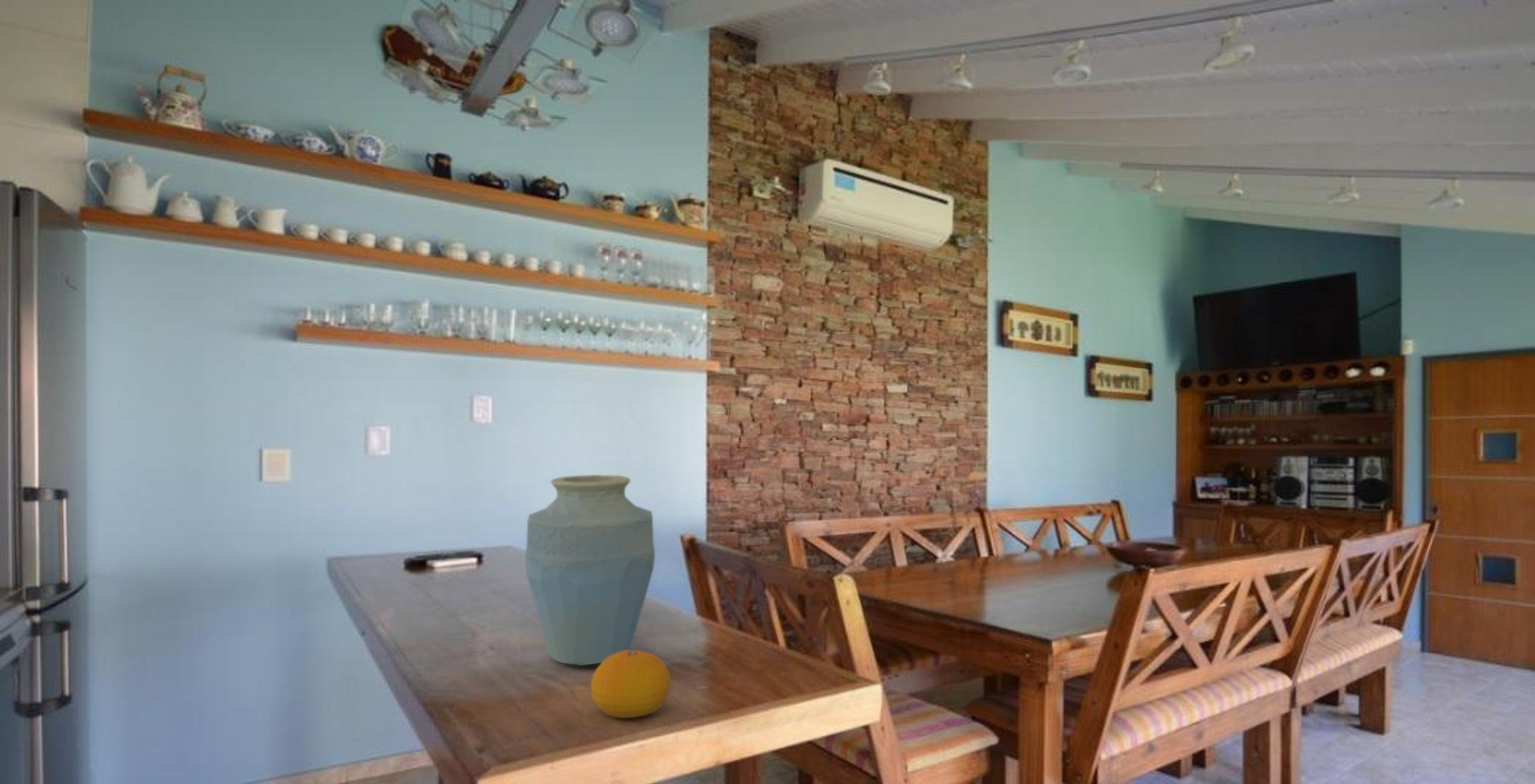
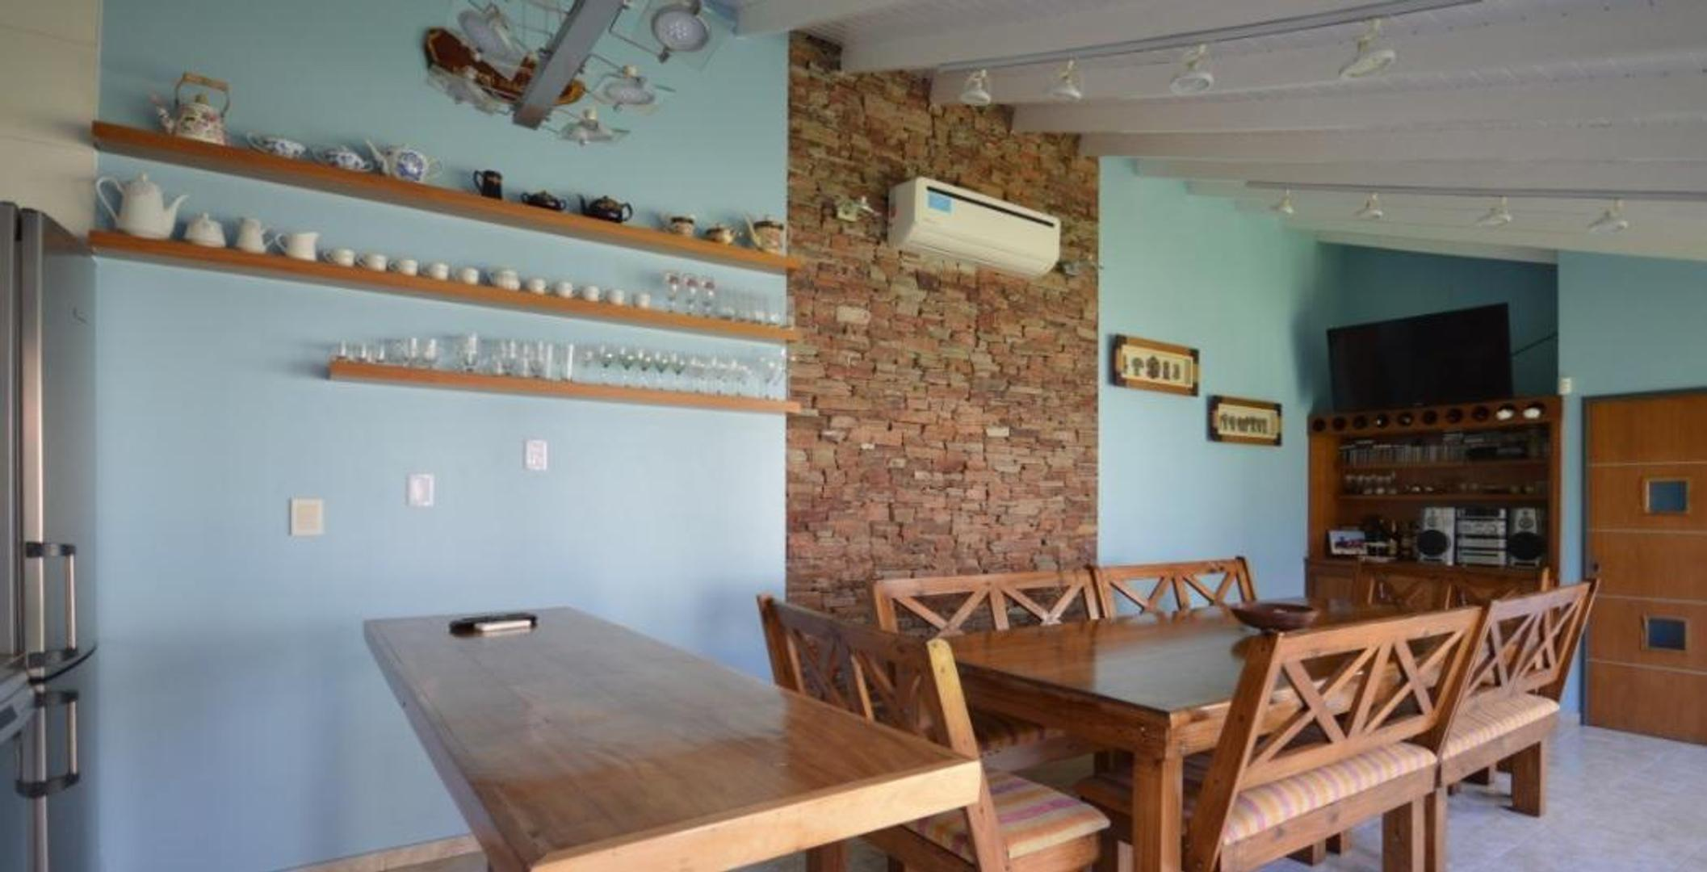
- fruit (630, 682)
- vase (590, 568)
